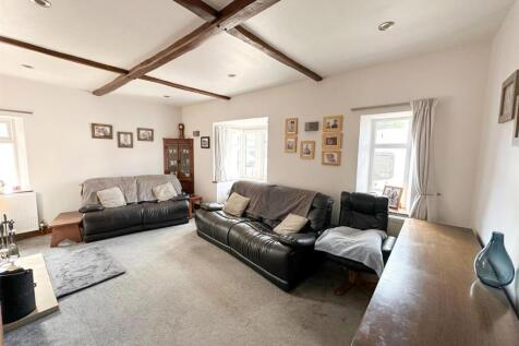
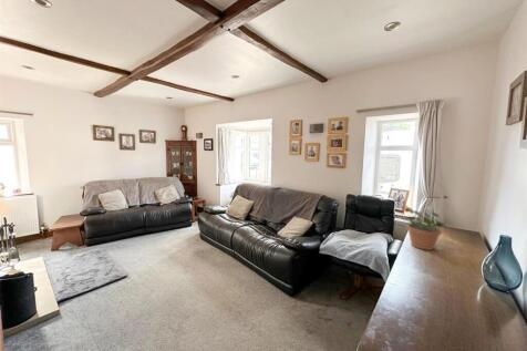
+ potted plant (423, 226)
